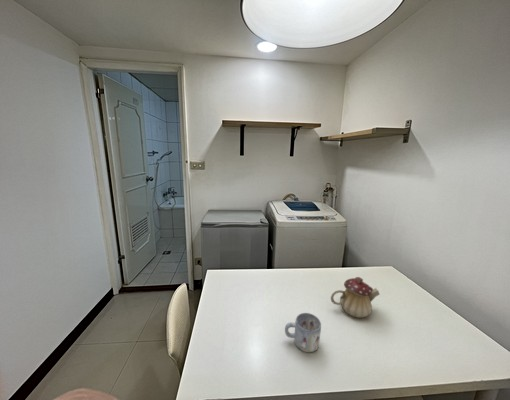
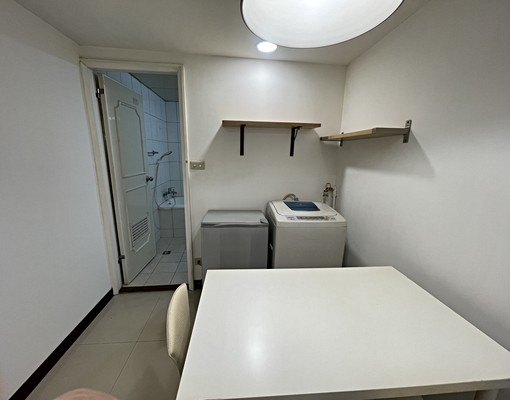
- mug (302, 331)
- teapot (354, 293)
